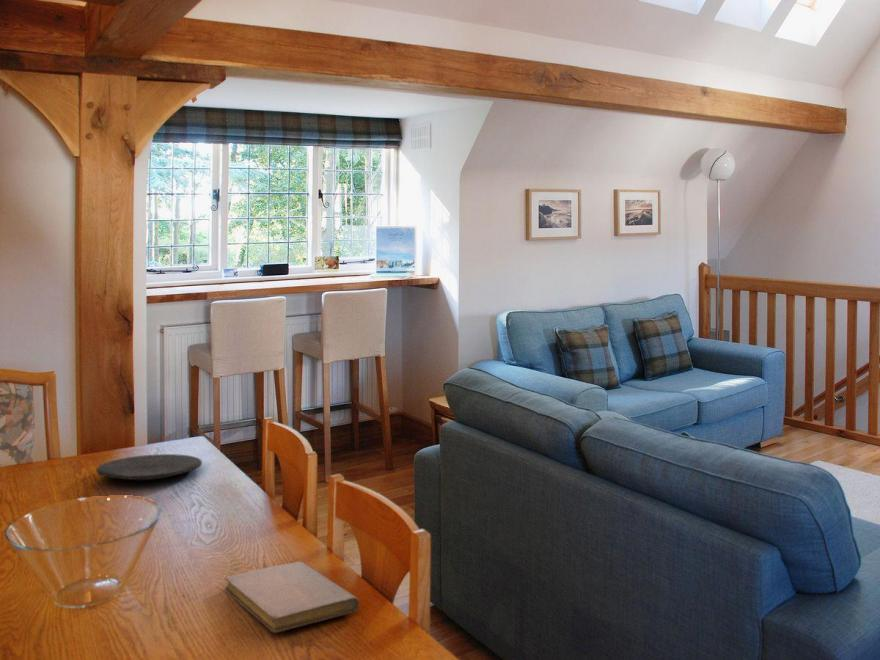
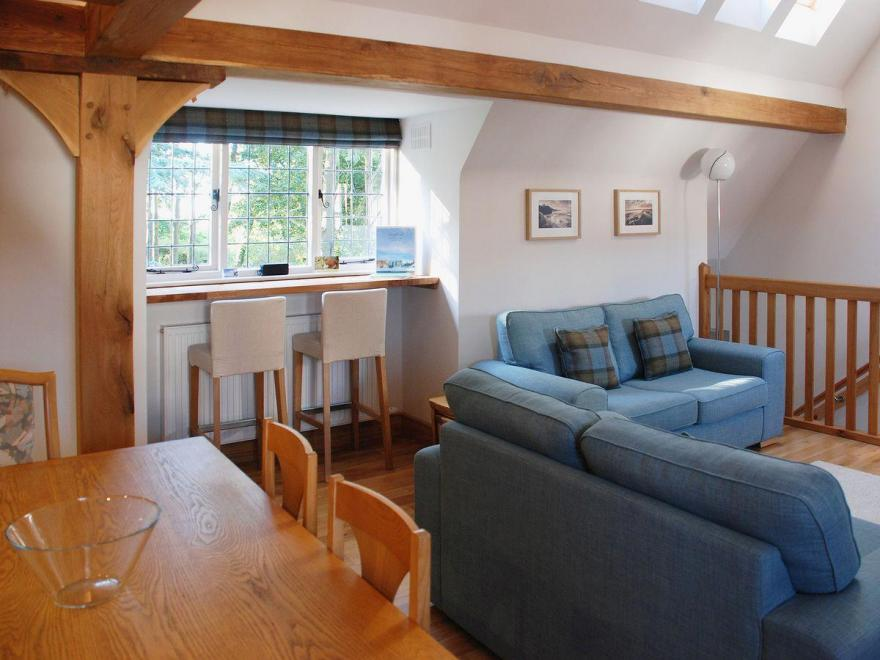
- plate (150, 469)
- notebook (289, 593)
